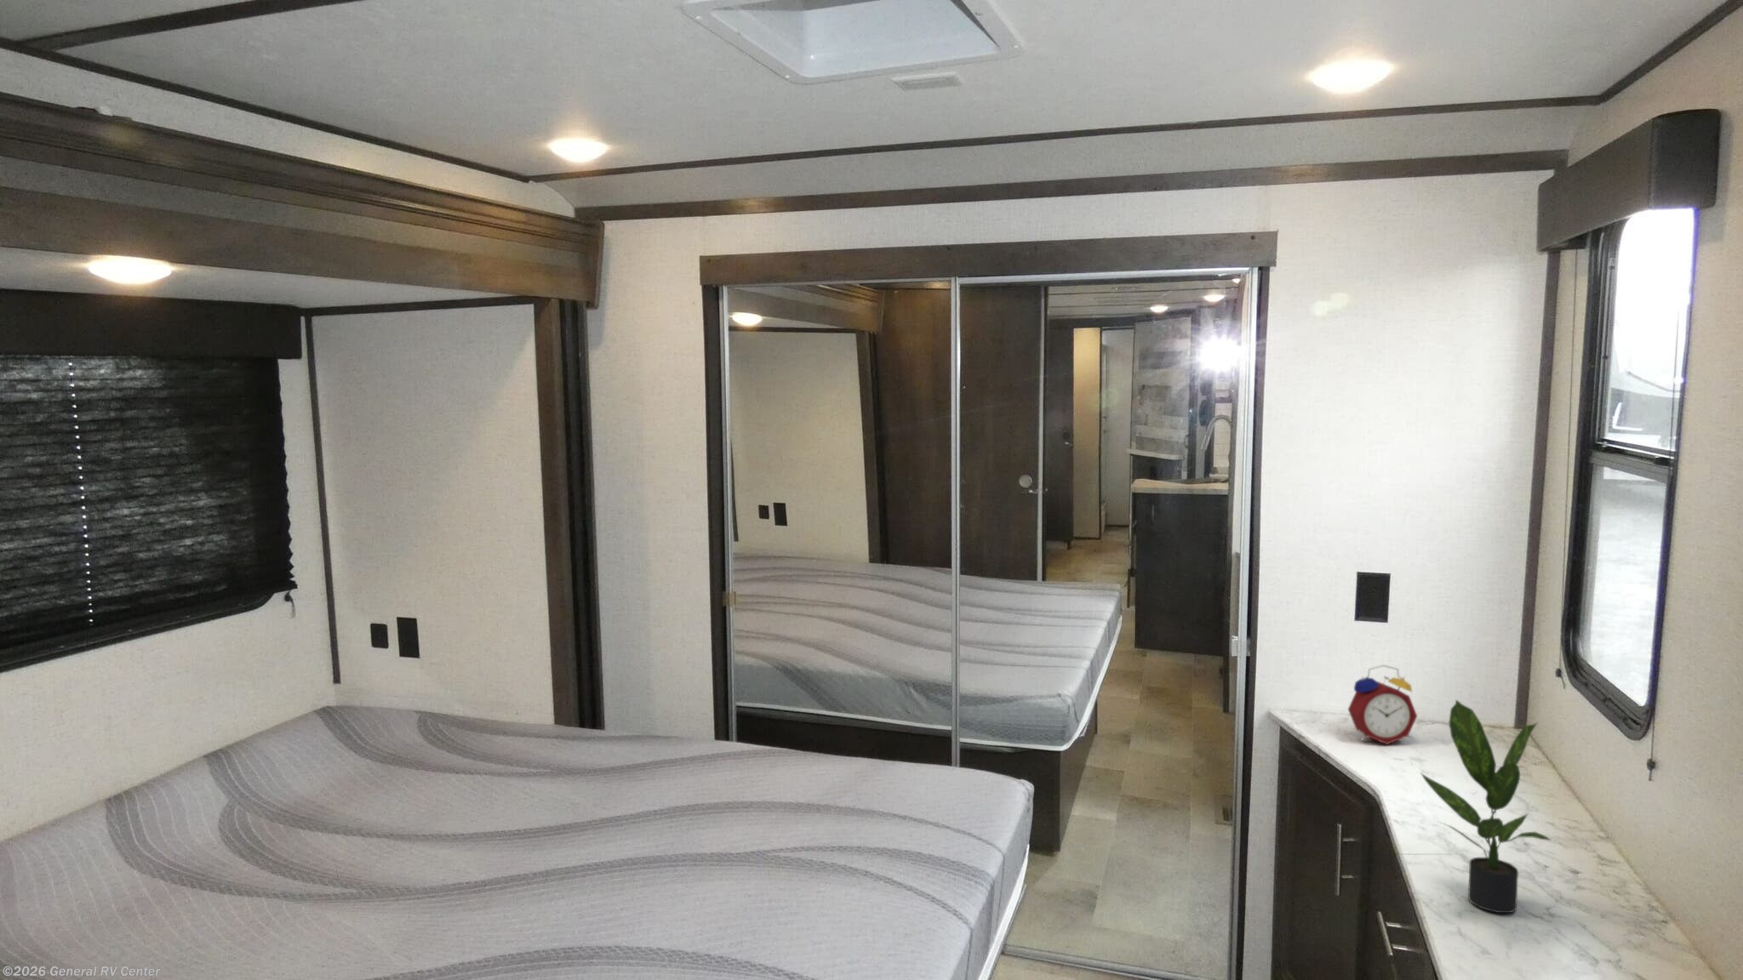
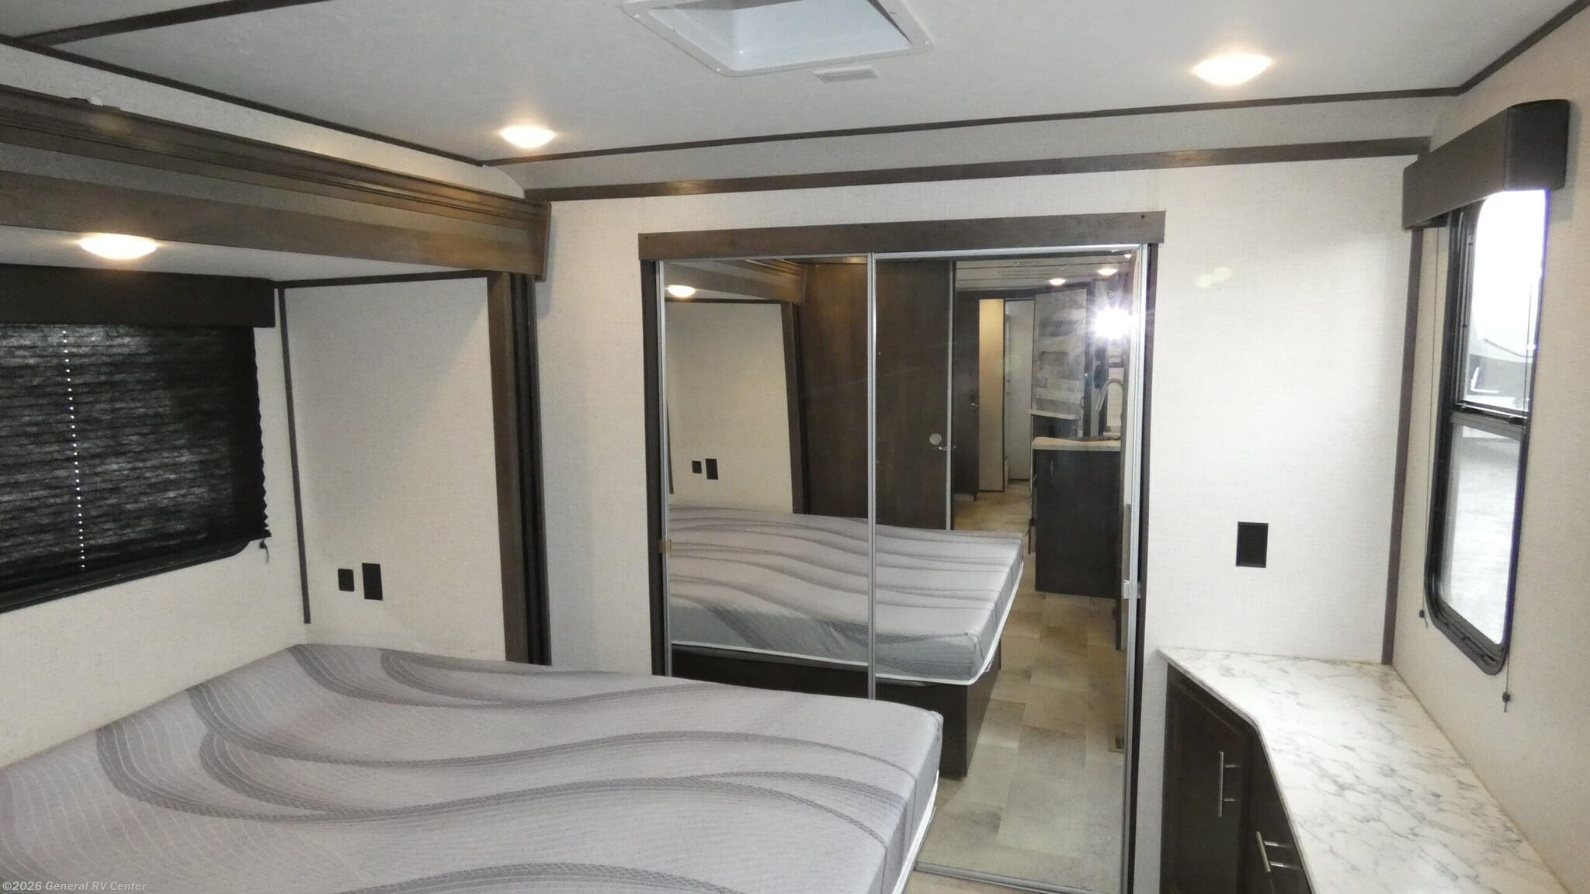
- alarm clock (1379, 701)
- potted plant (1474, 809)
